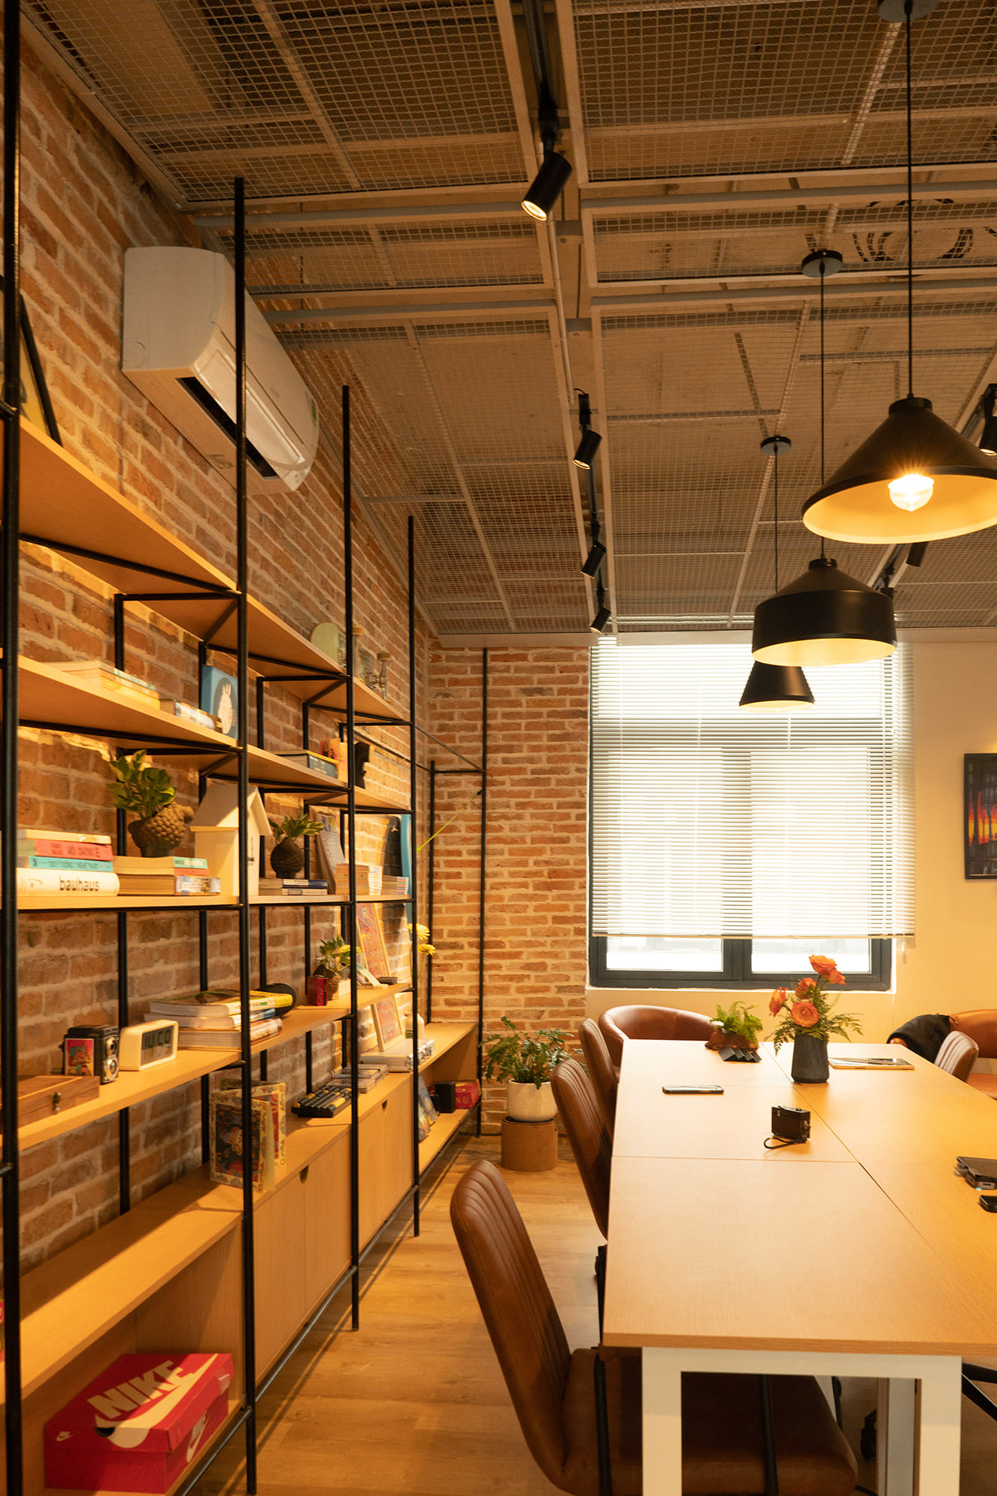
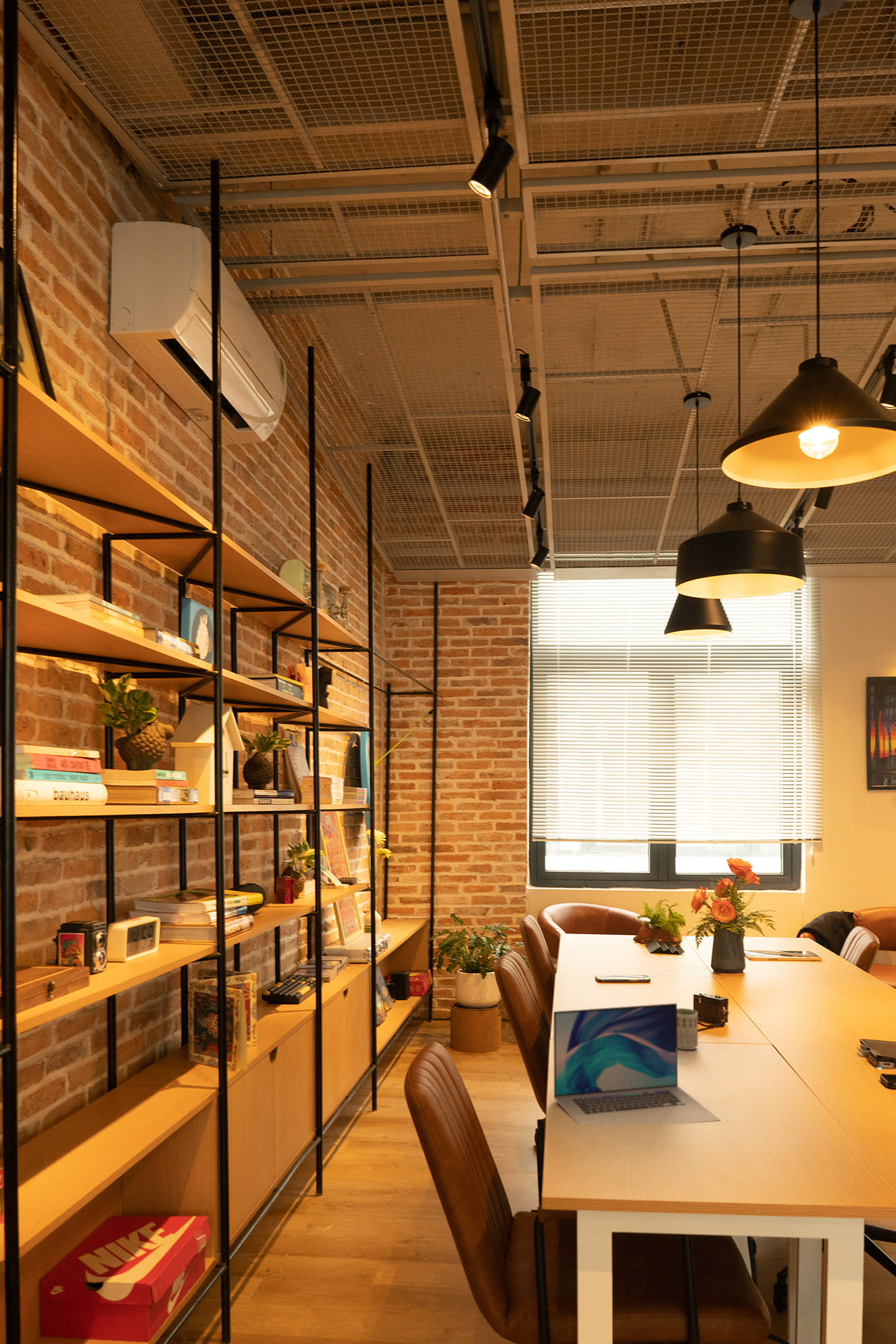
+ cup (685, 1029)
+ laptop (634, 1065)
